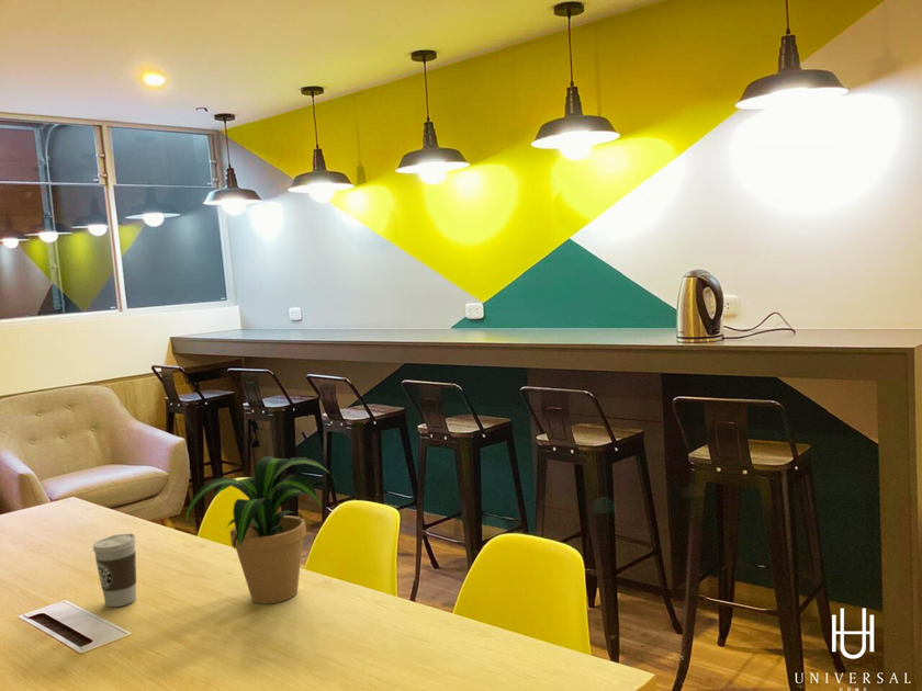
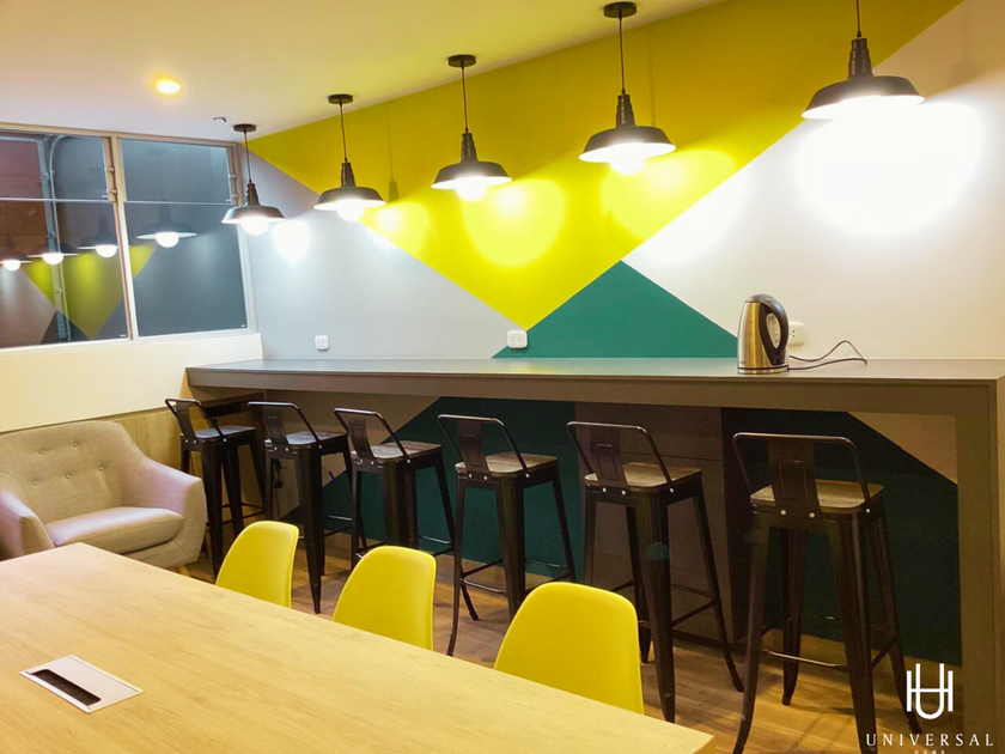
- coffee cup (117, 570)
- potted plant (269, 529)
